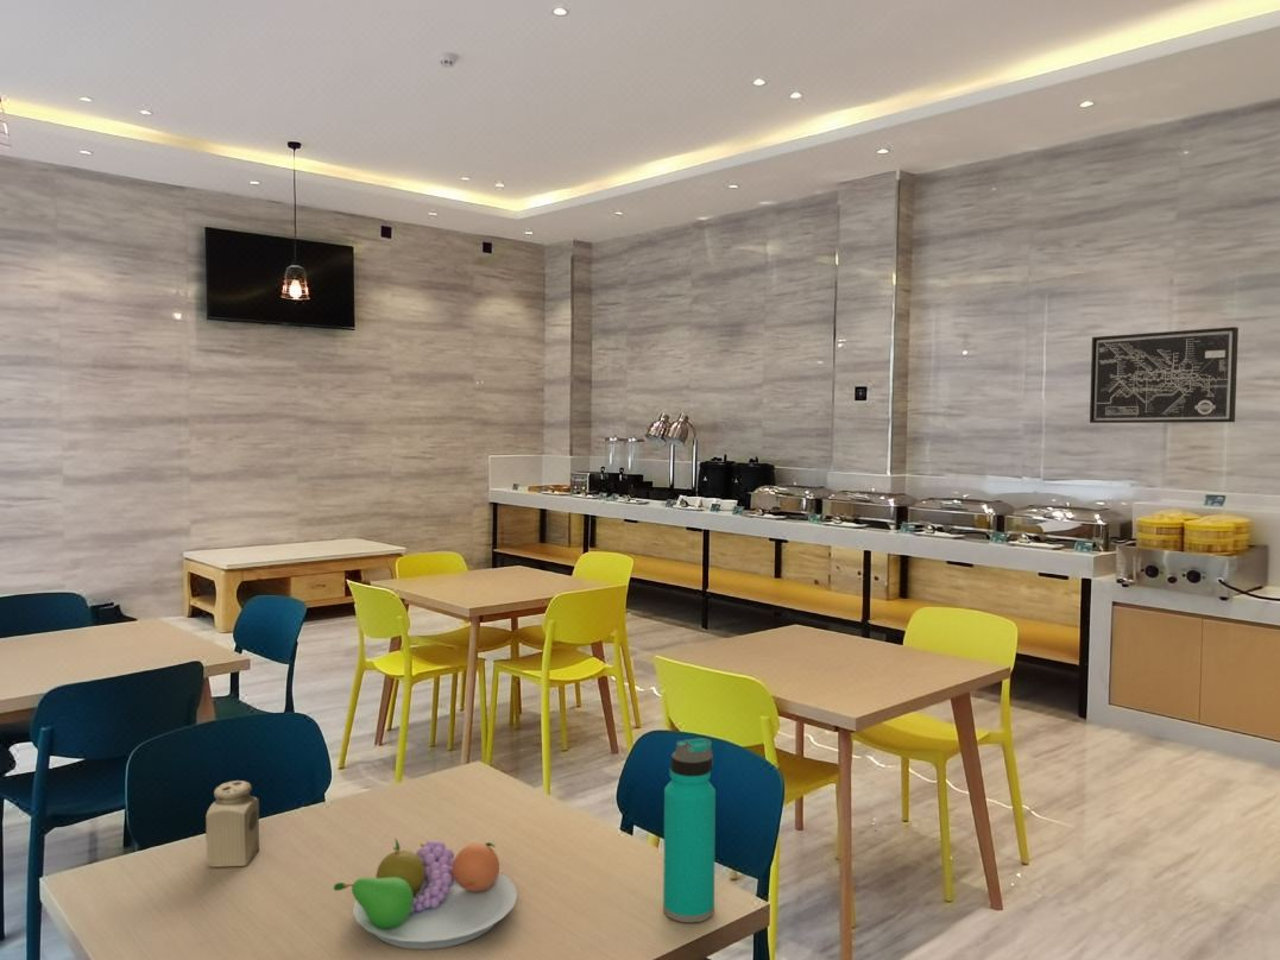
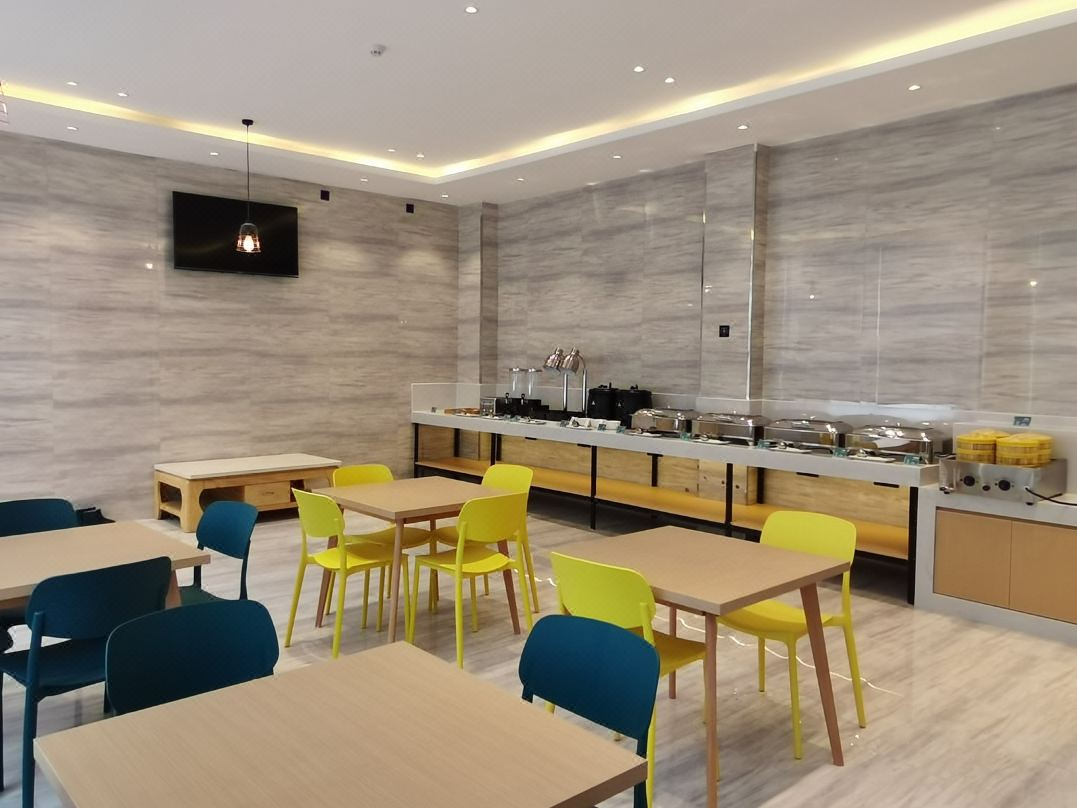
- water bottle (689, 826)
- fruit bowl (429, 883)
- wall art (1160, 377)
- salt shaker (233, 821)
